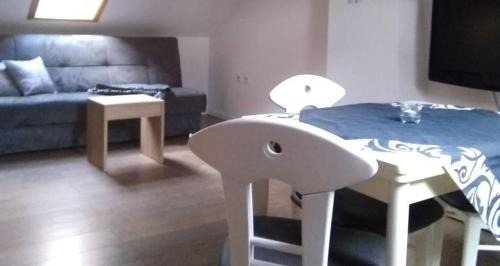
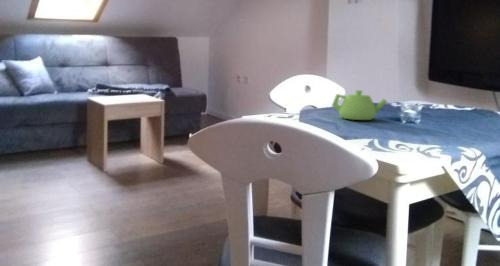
+ teapot (359, 104)
